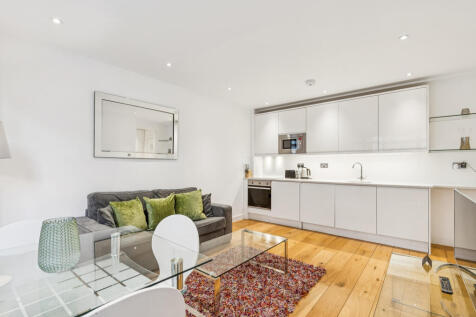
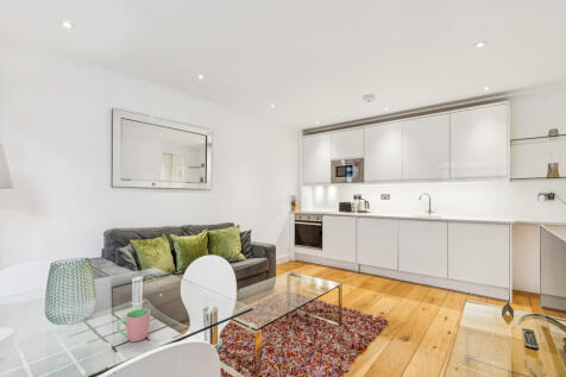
+ cup (133, 326)
